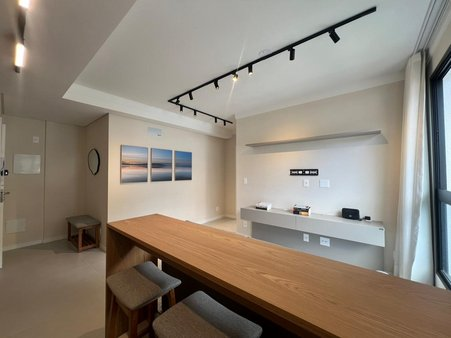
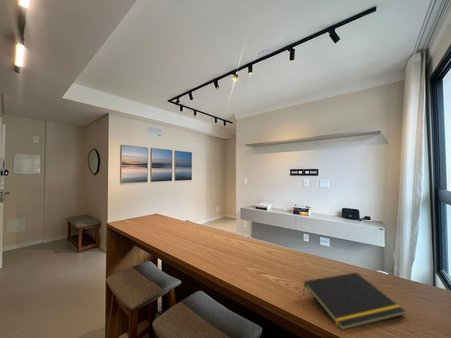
+ notepad (350, 296)
